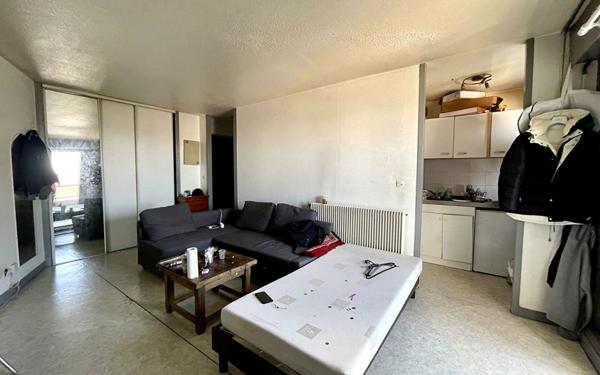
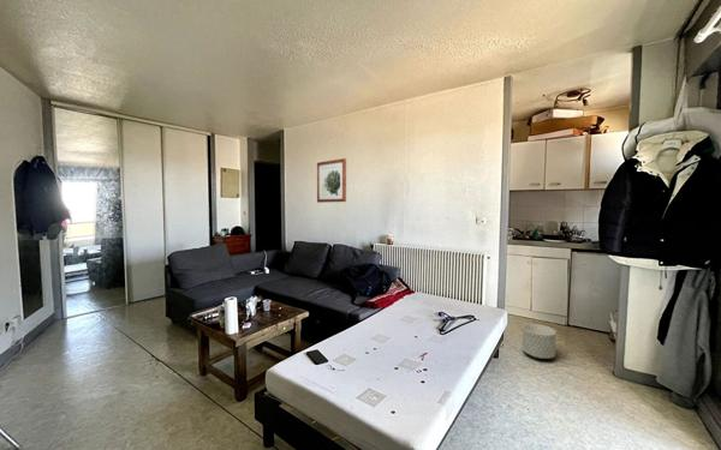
+ planter (538, 342)
+ wall art (330, 181)
